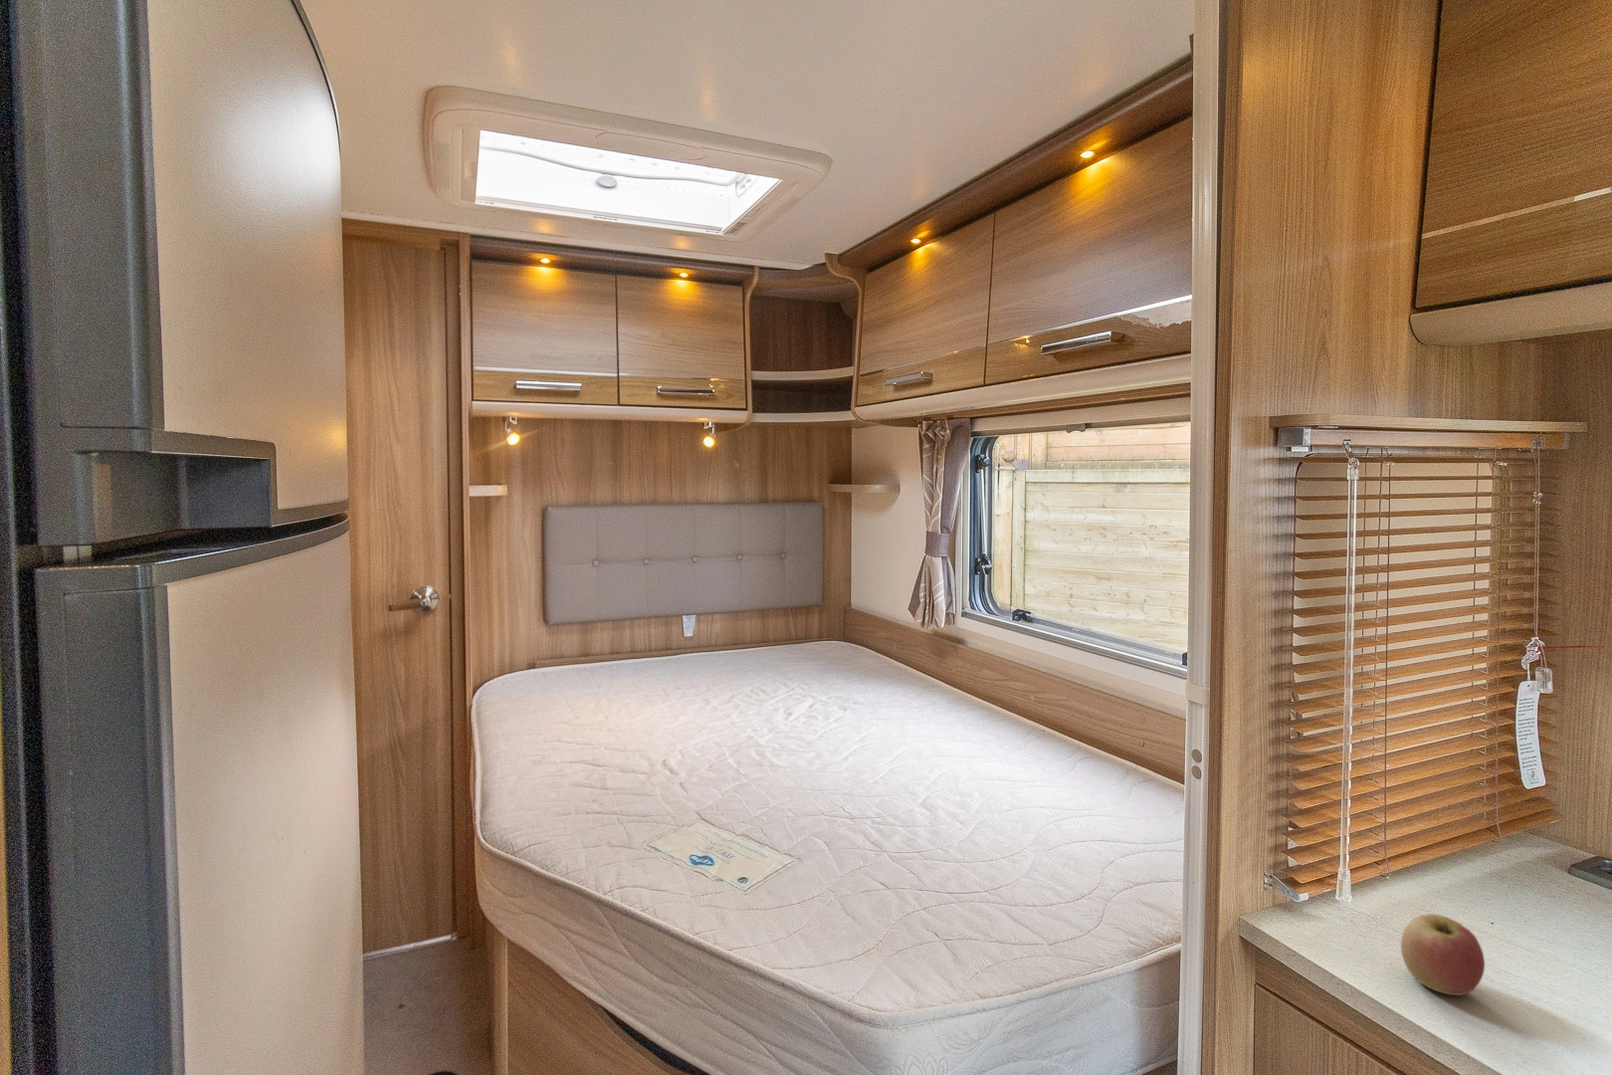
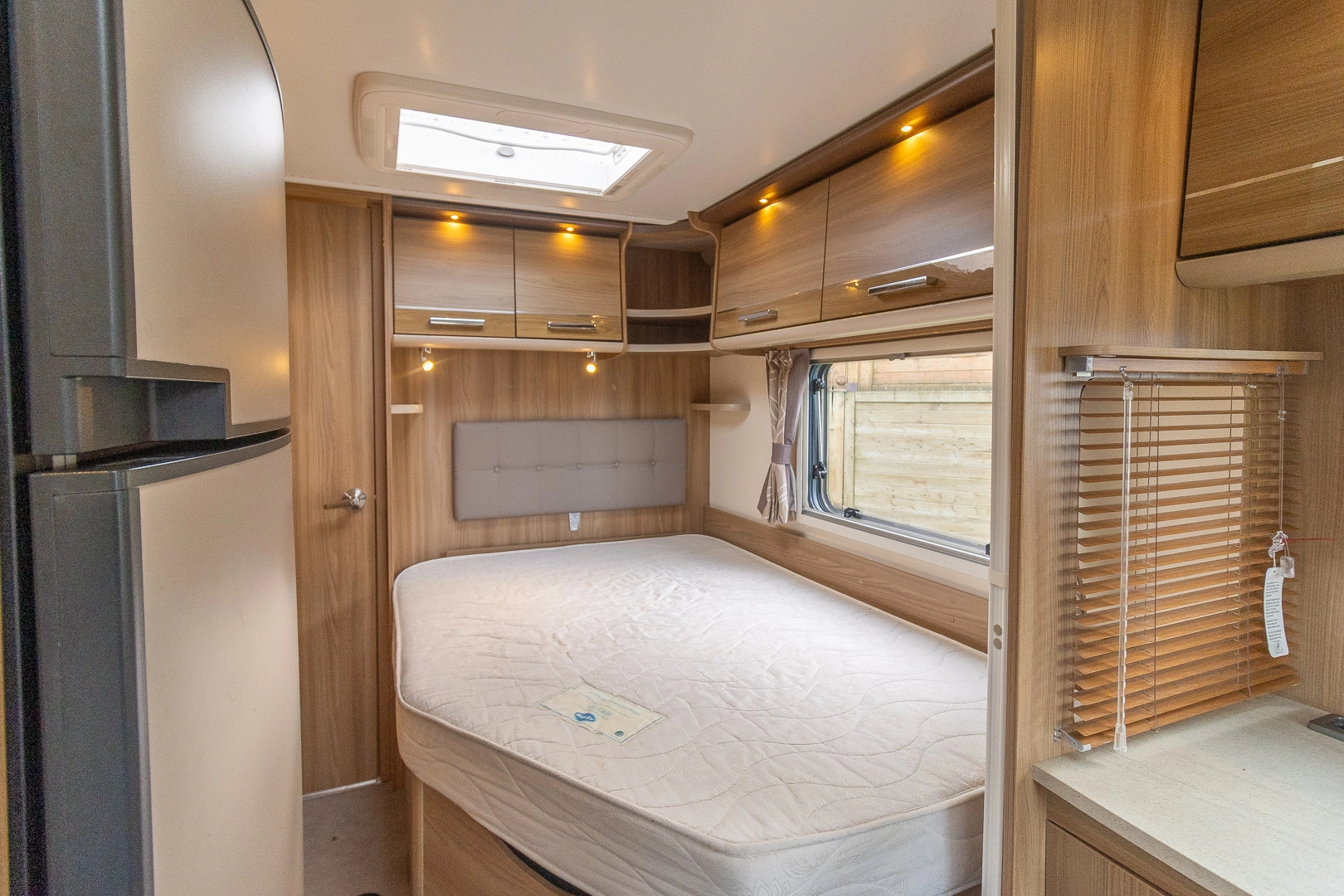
- apple (1440, 953)
